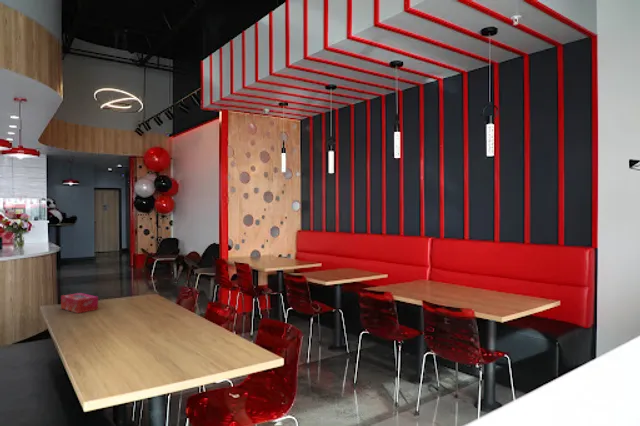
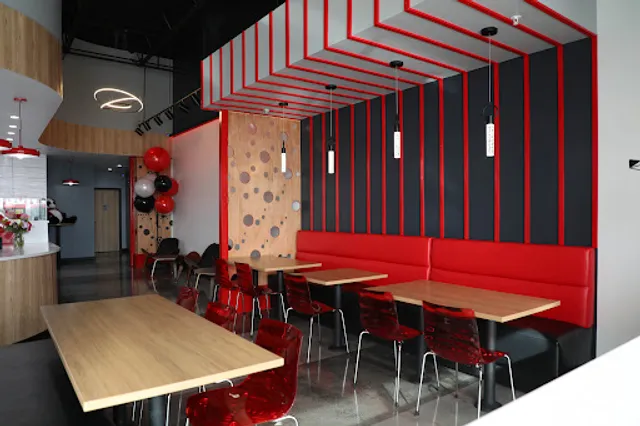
- tissue box (79, 302)
